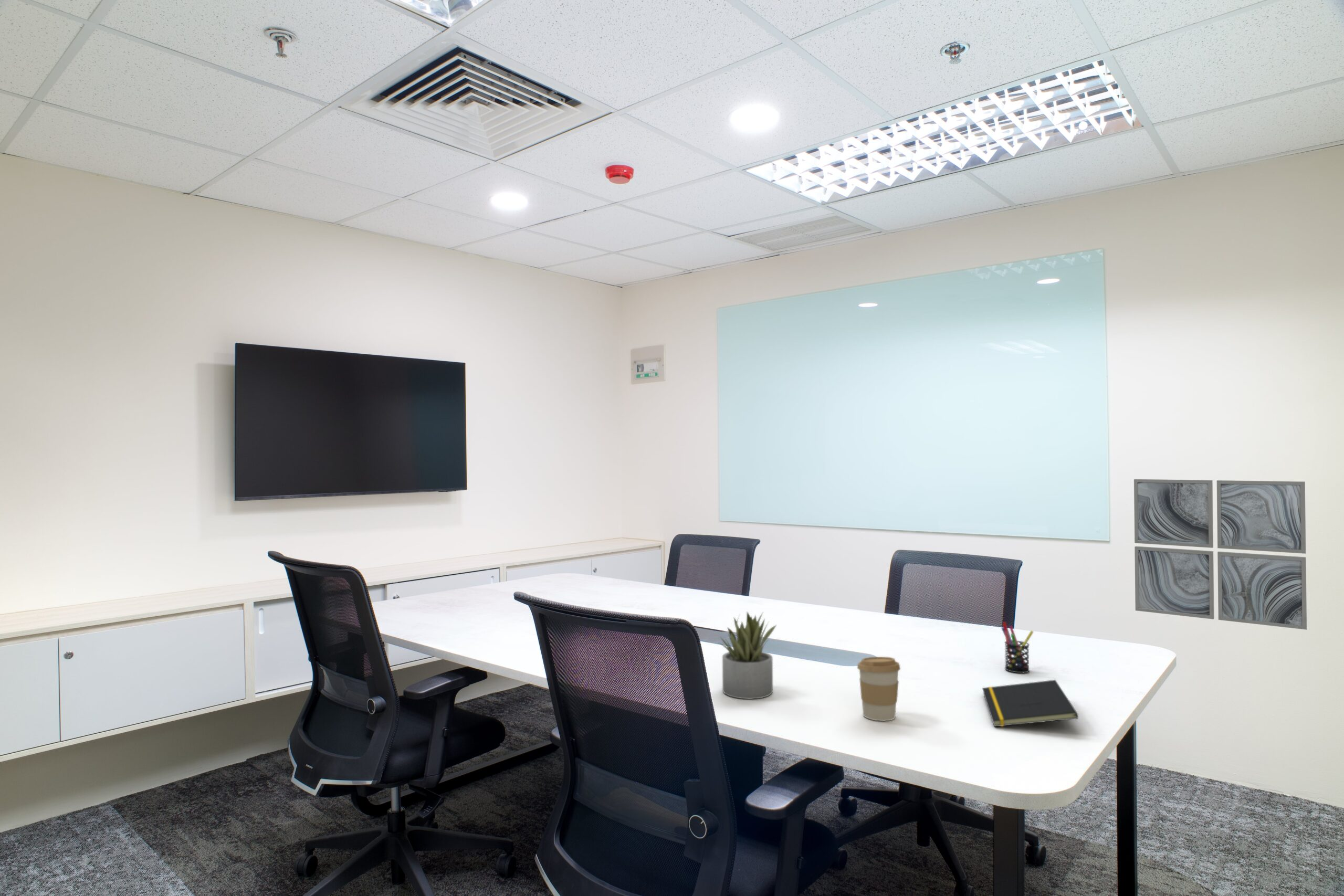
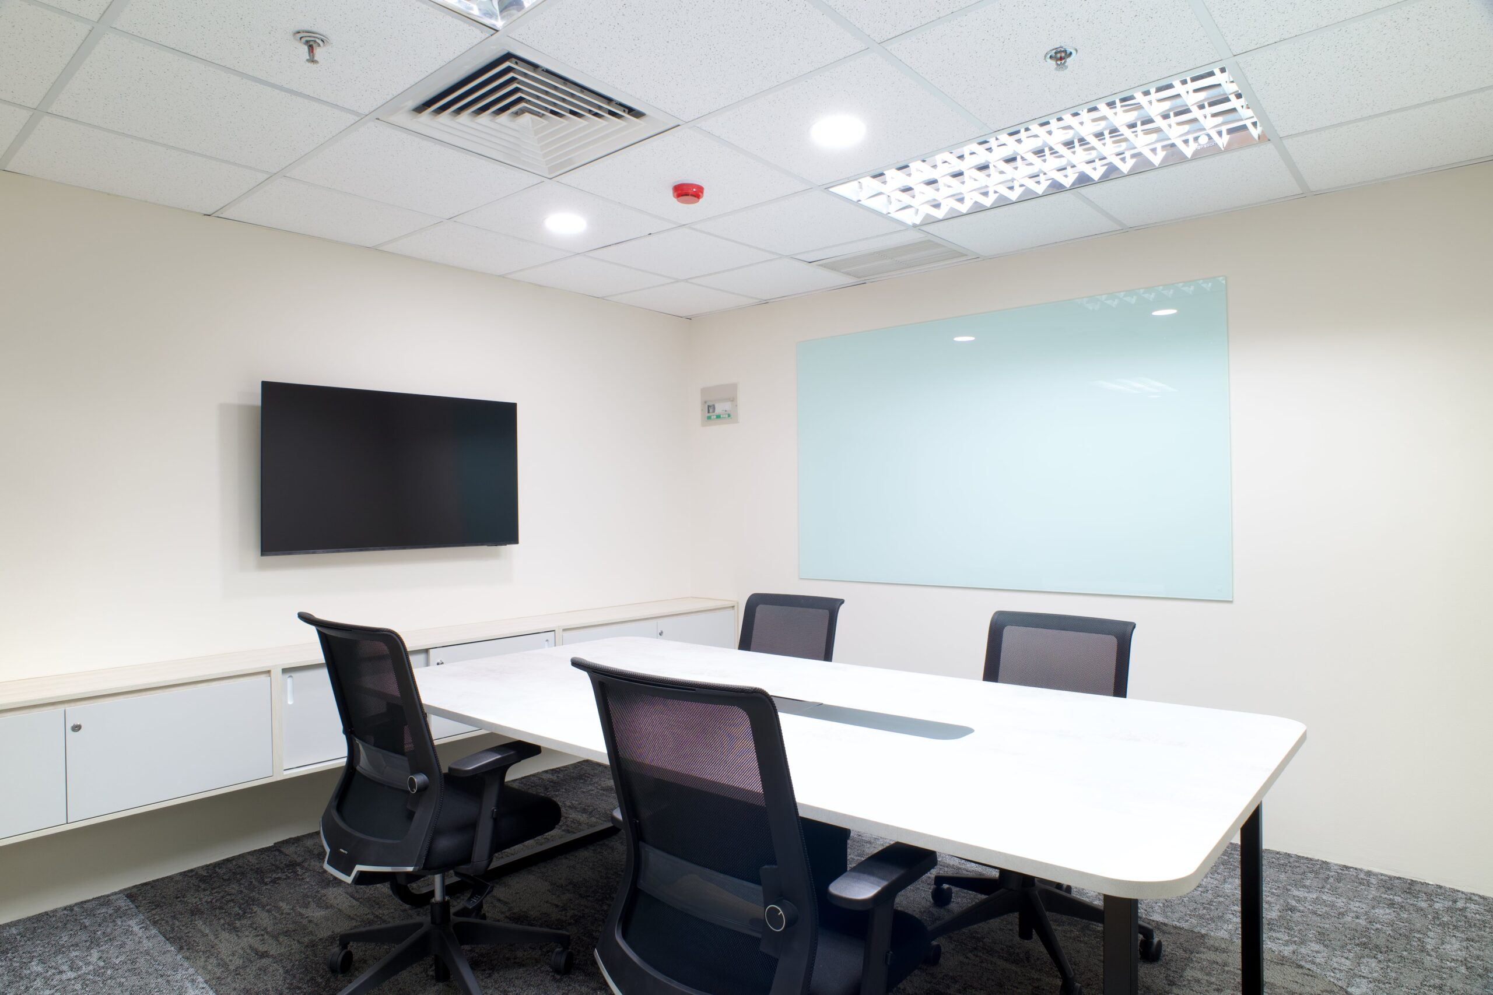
- coffee cup (878, 686)
- notepad (1026, 702)
- wall art (1213, 551)
- pen holder (1015, 647)
- succulent plant (747, 650)
